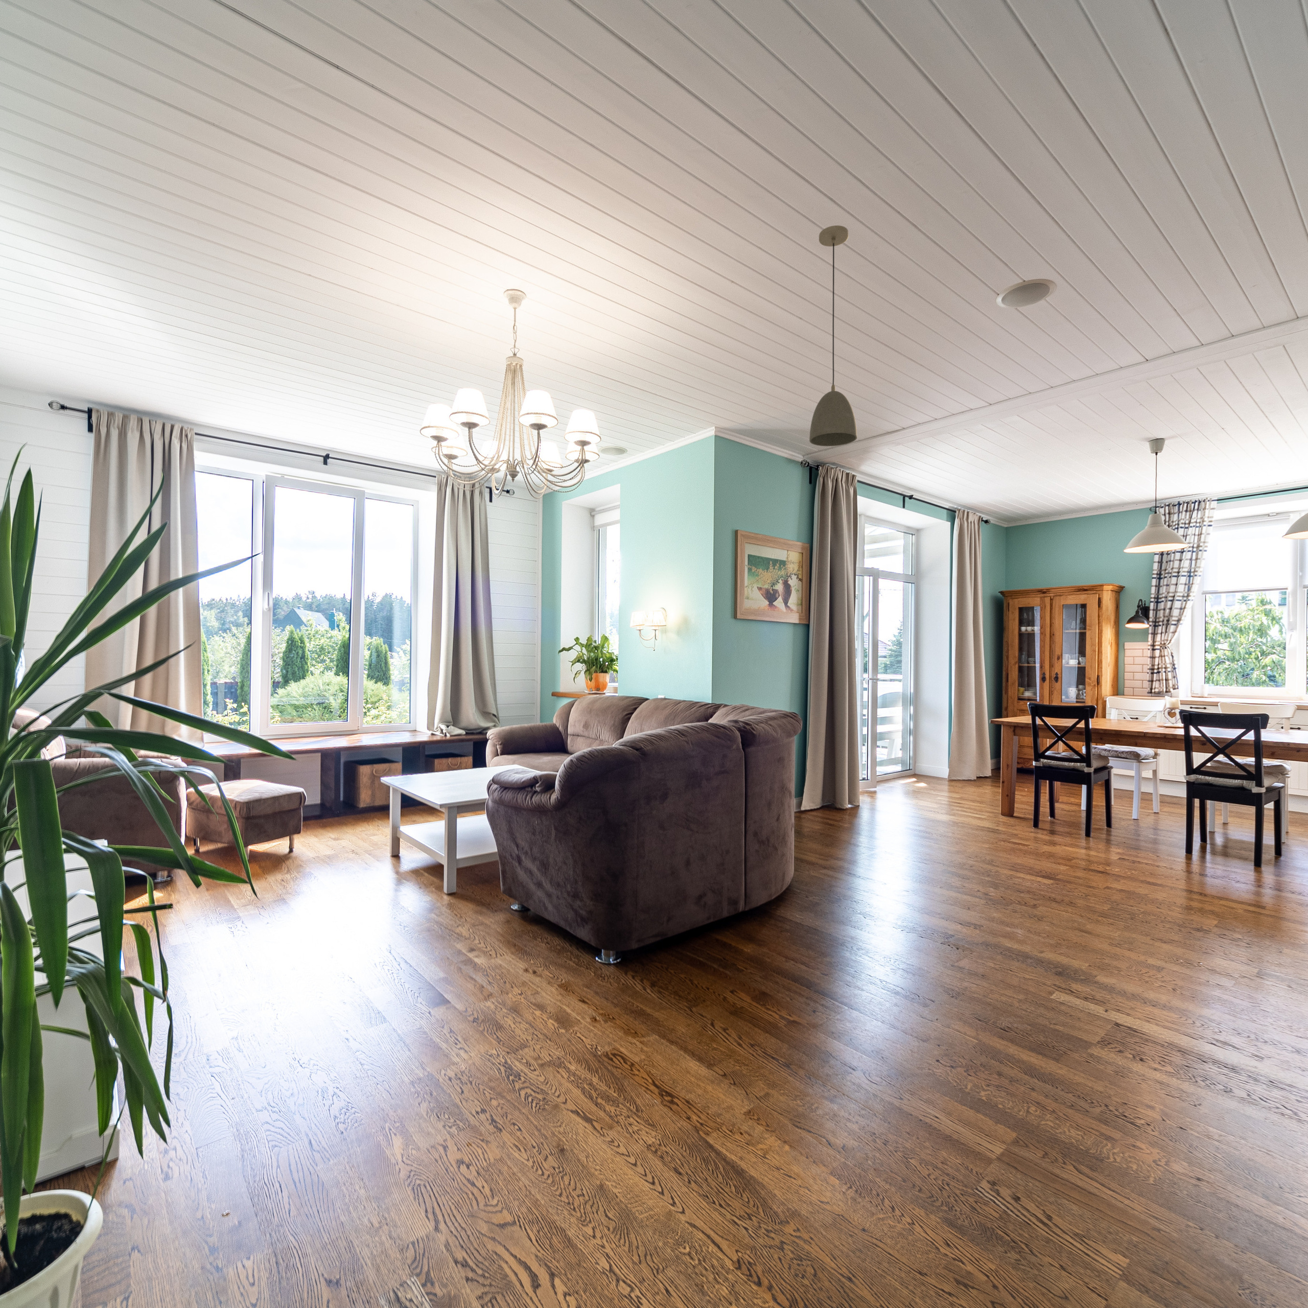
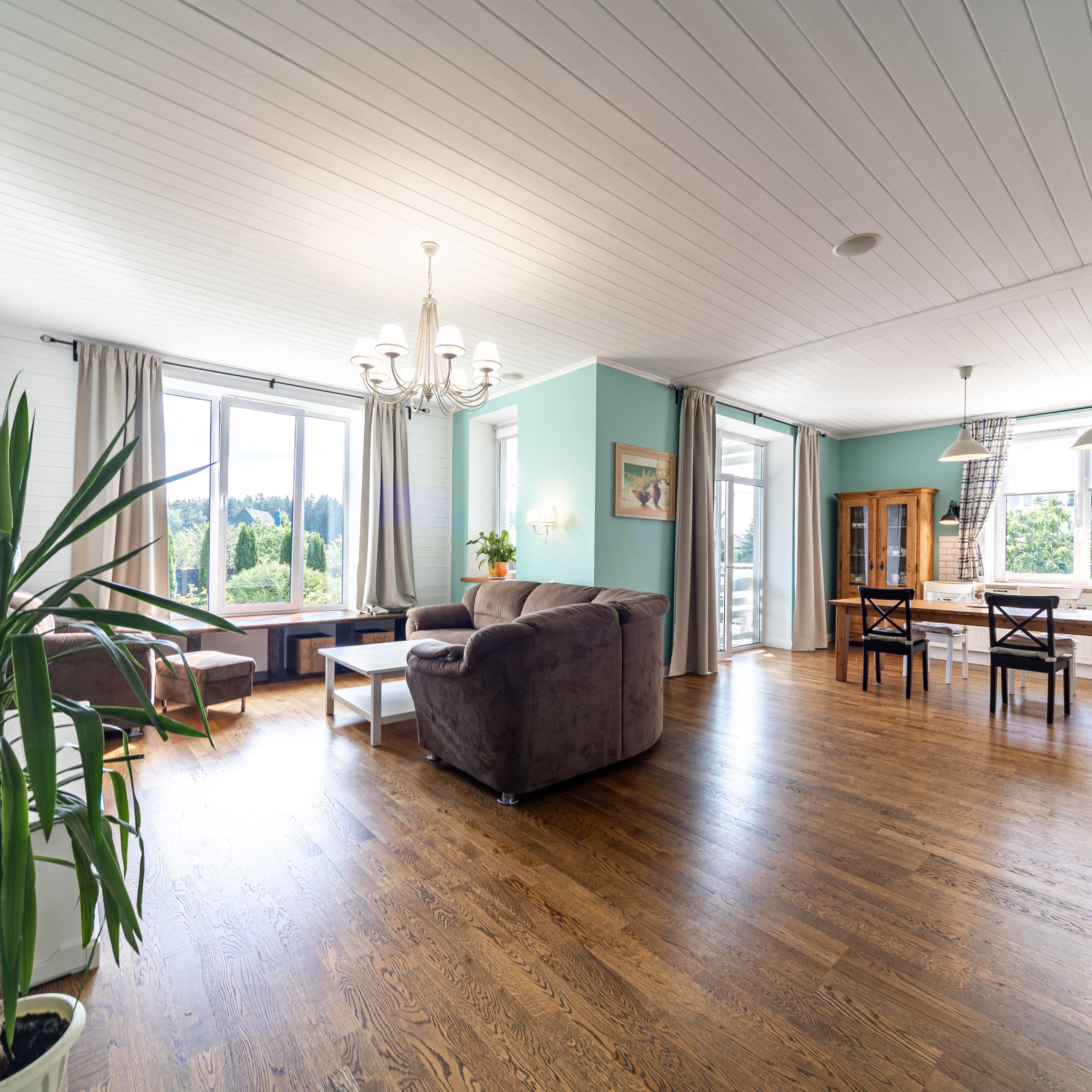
- light fixture (832, 337)
